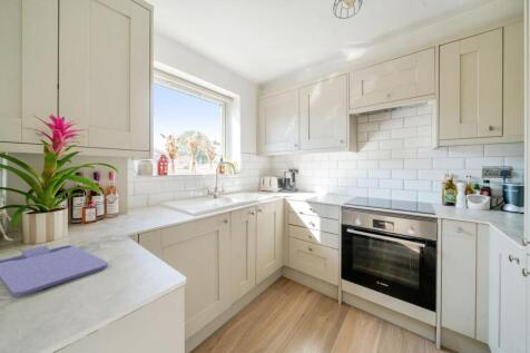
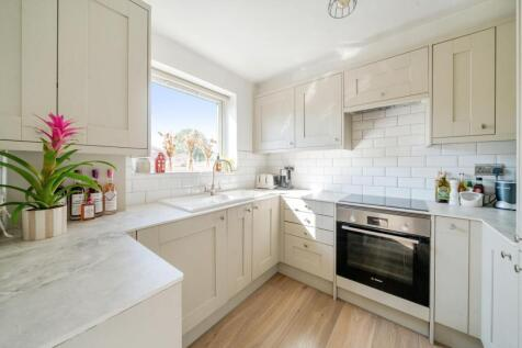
- cutting board (49, 262)
